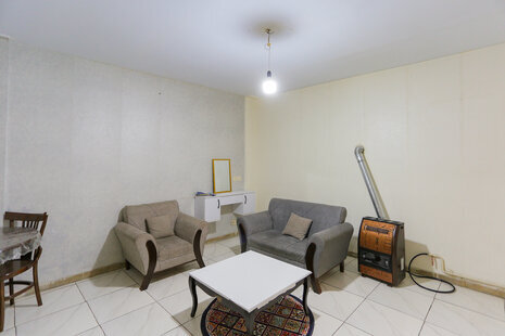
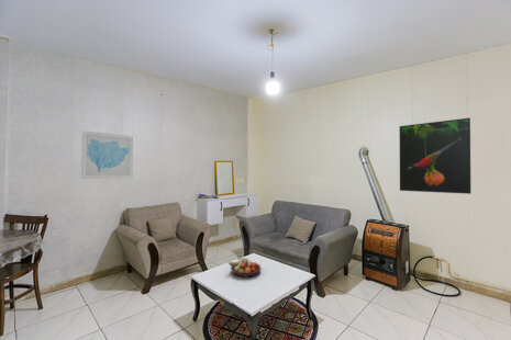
+ fruit bowl (245, 265)
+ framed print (432, 157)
+ wall art (109, 156)
